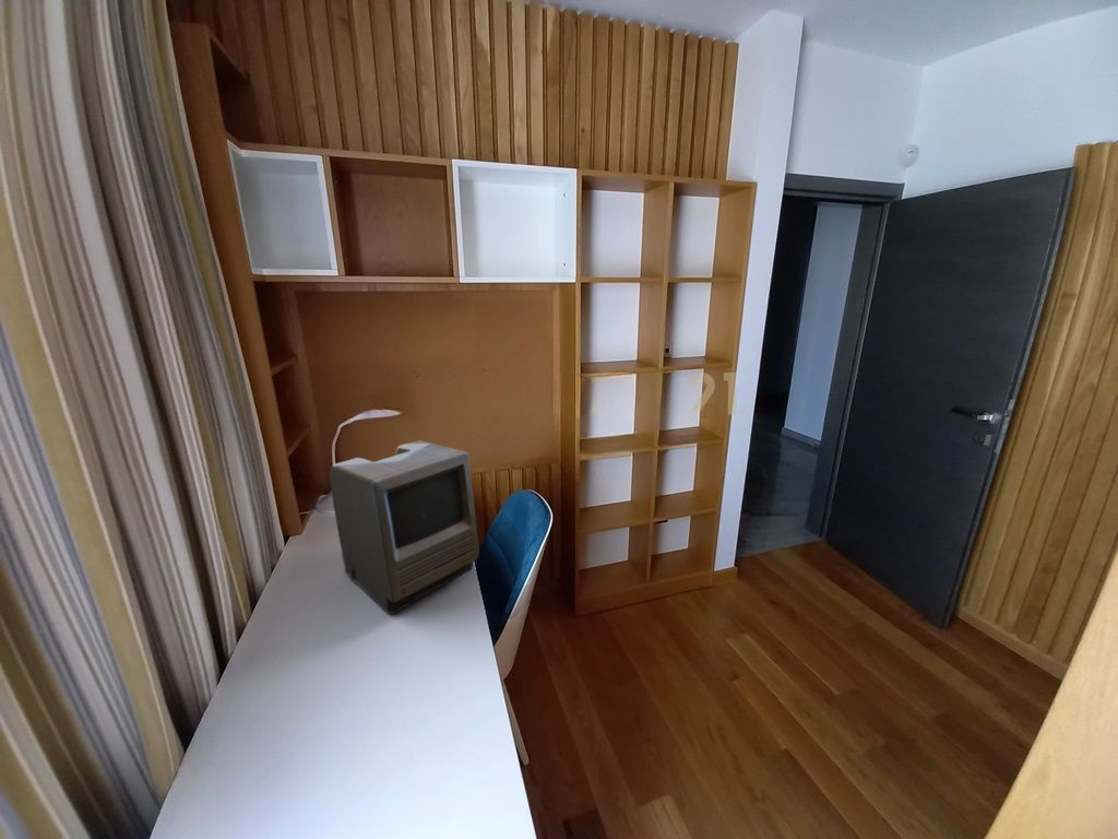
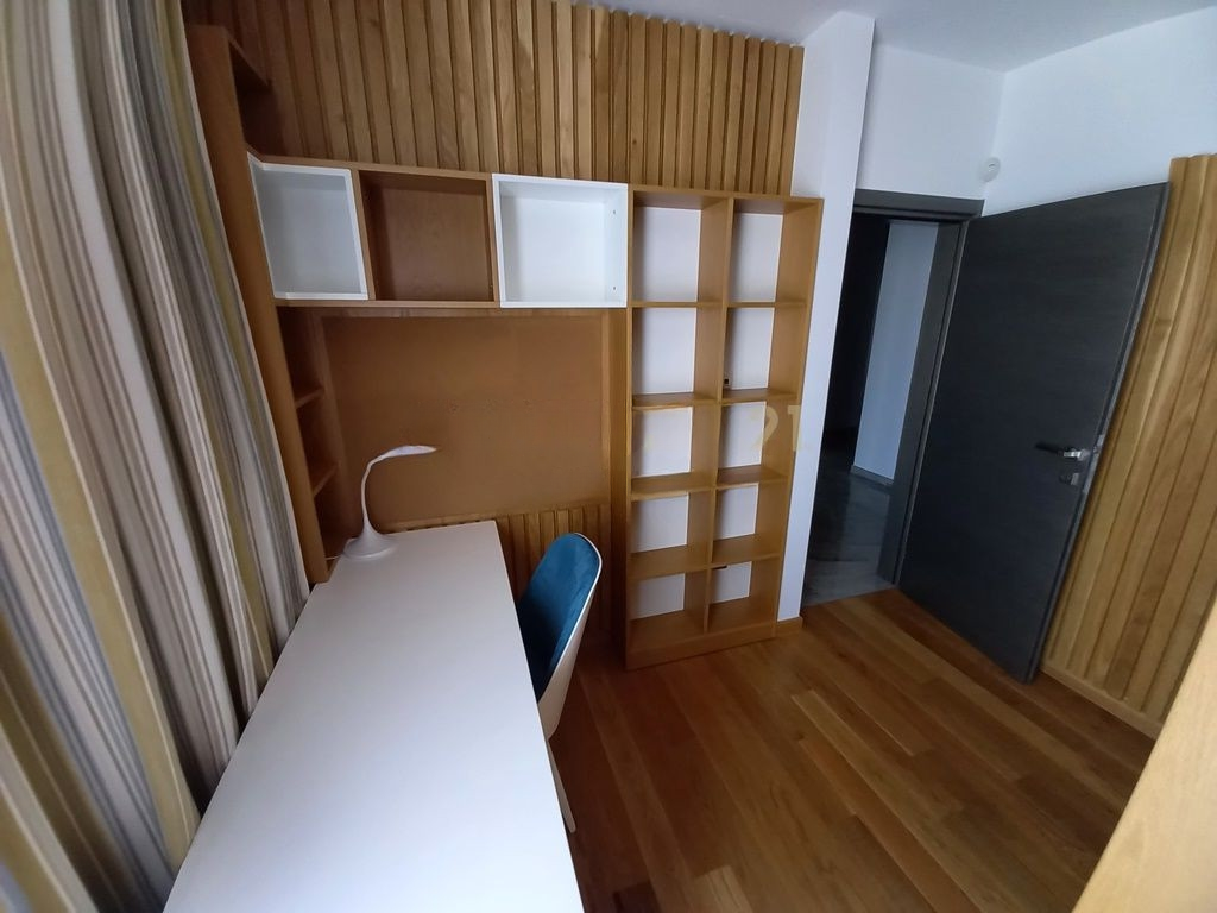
- monitor (405, 515)
